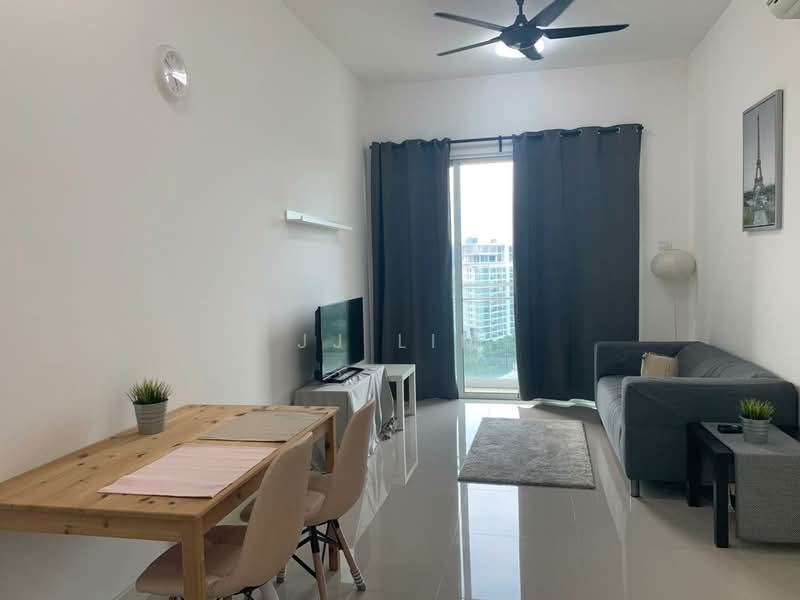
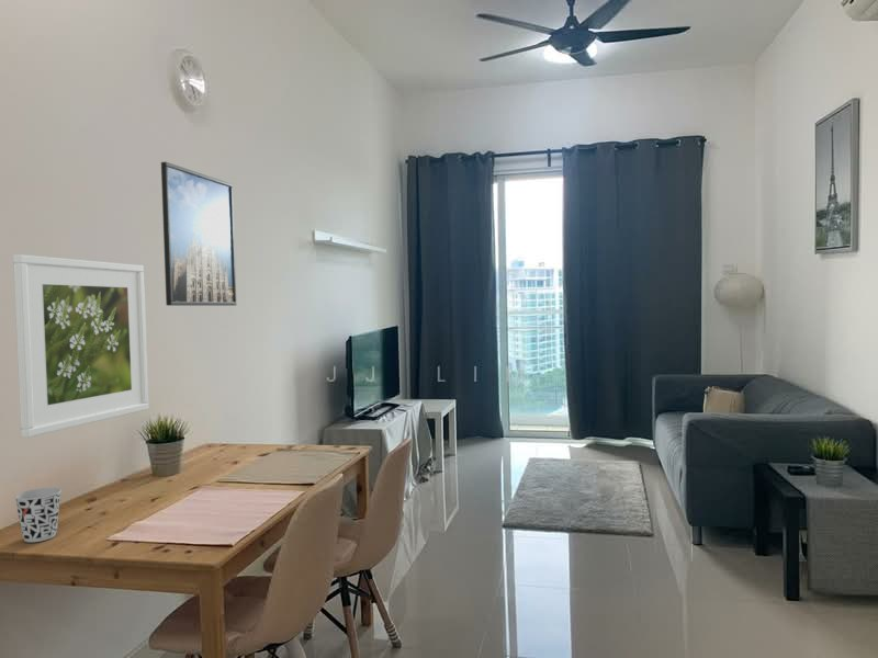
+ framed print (202, 239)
+ cup (38, 514)
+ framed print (89, 341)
